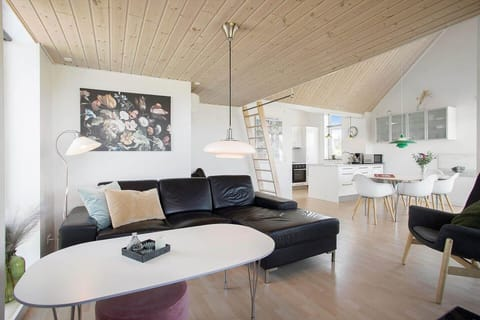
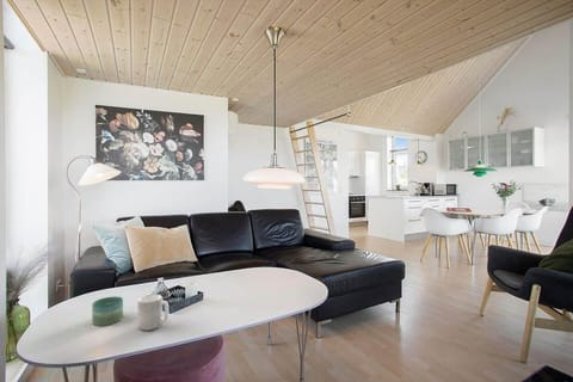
+ mug (153, 312)
+ candle (107, 310)
